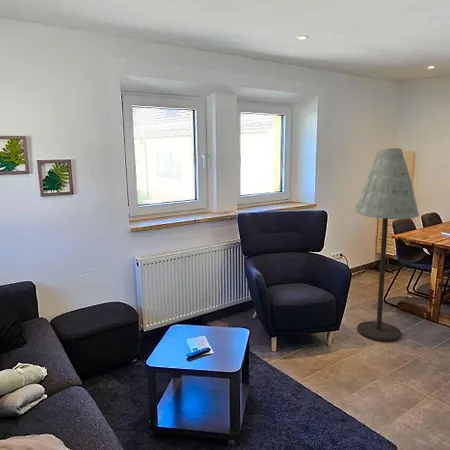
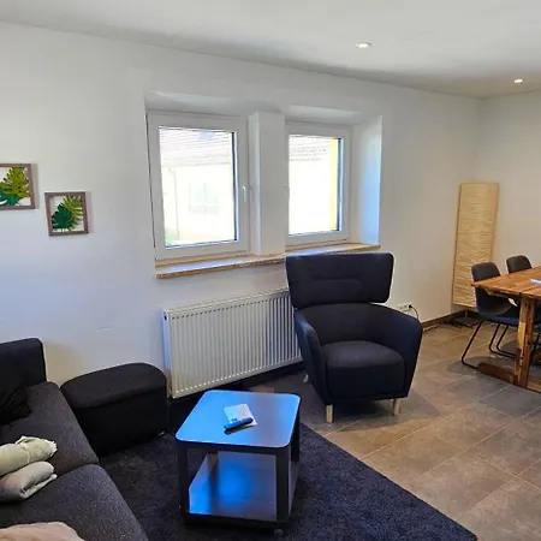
- floor lamp (383, 244)
